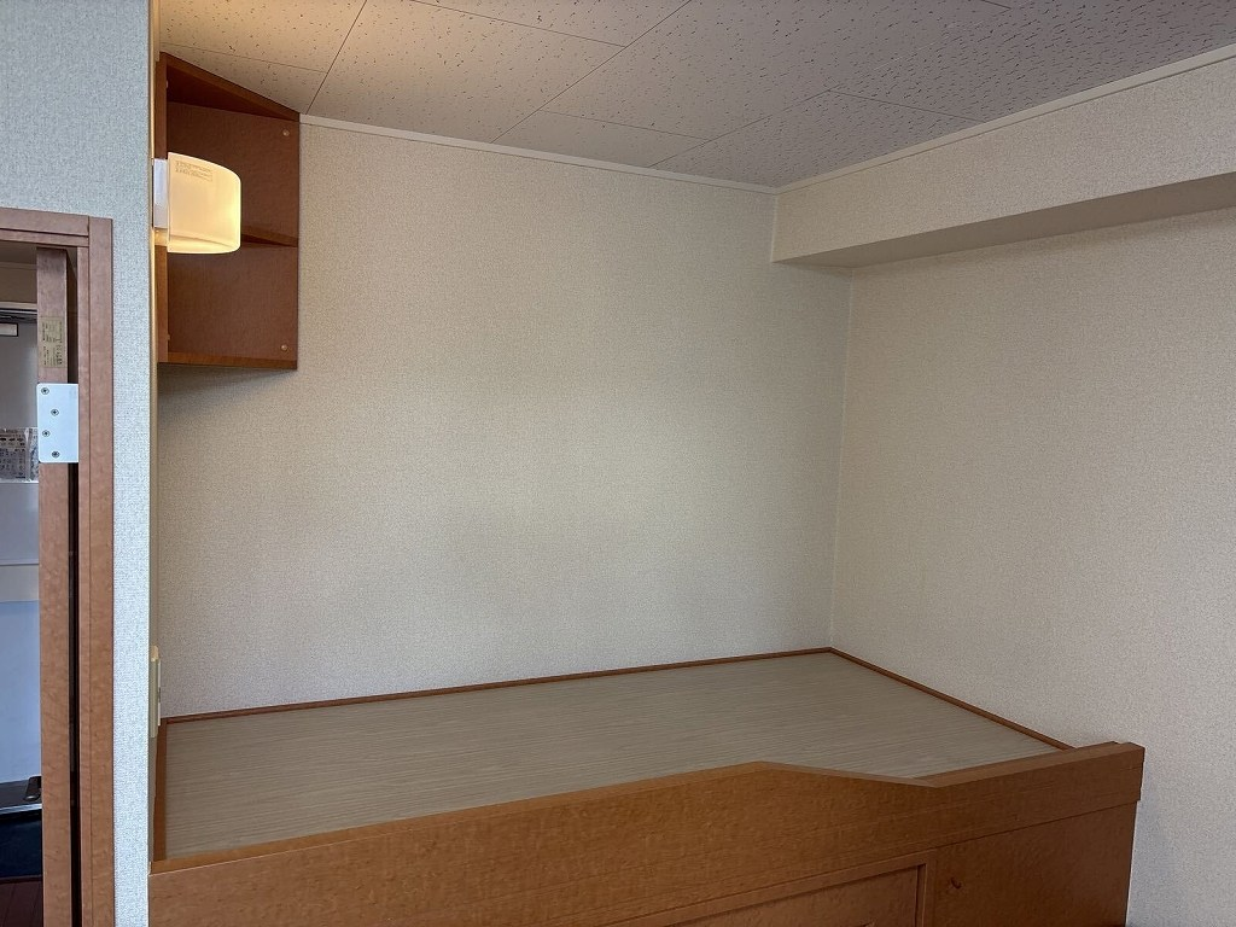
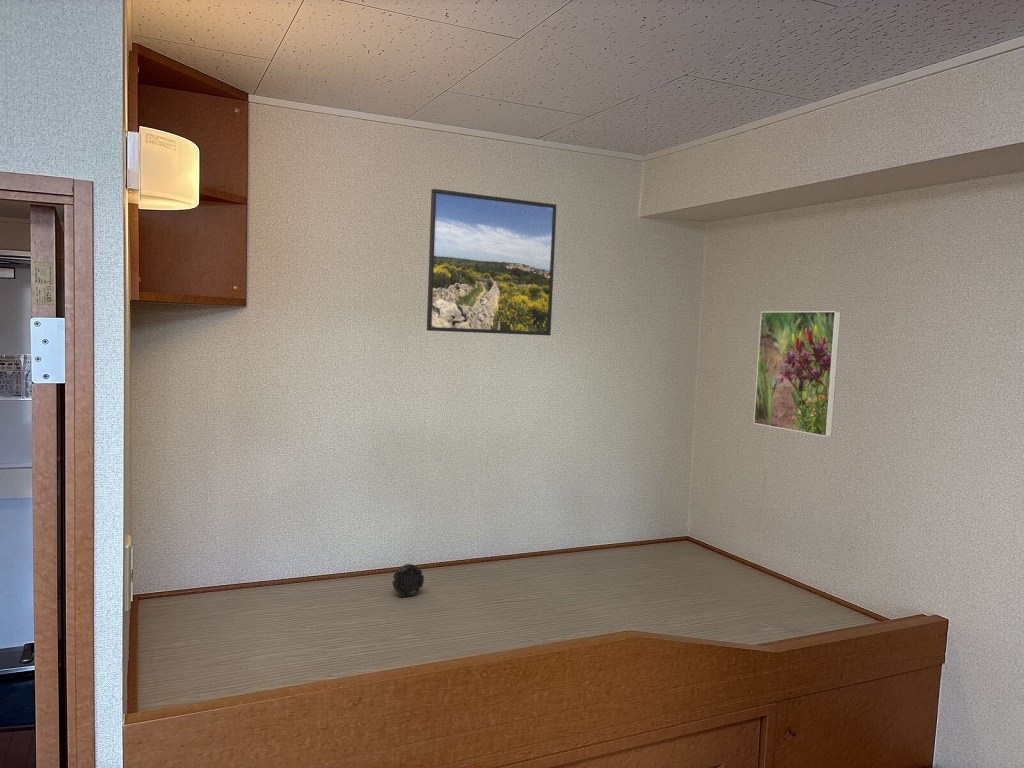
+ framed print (794, 370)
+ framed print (493, 265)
+ ball (407, 579)
